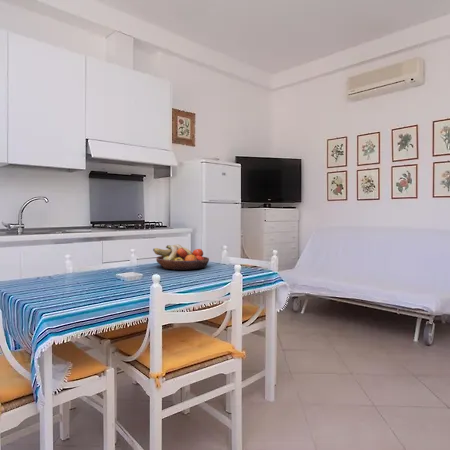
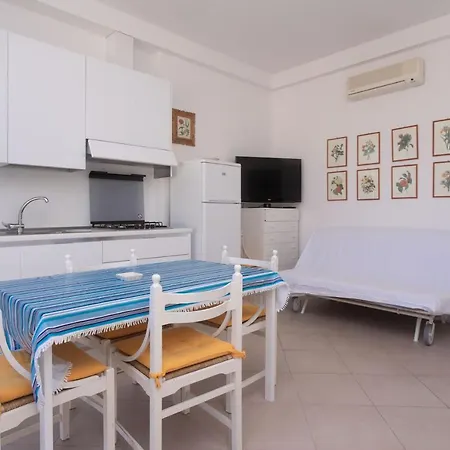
- fruit bowl (182, 255)
